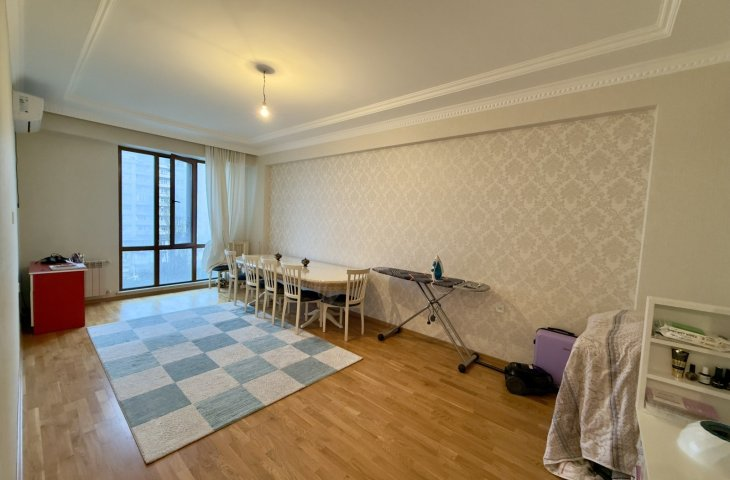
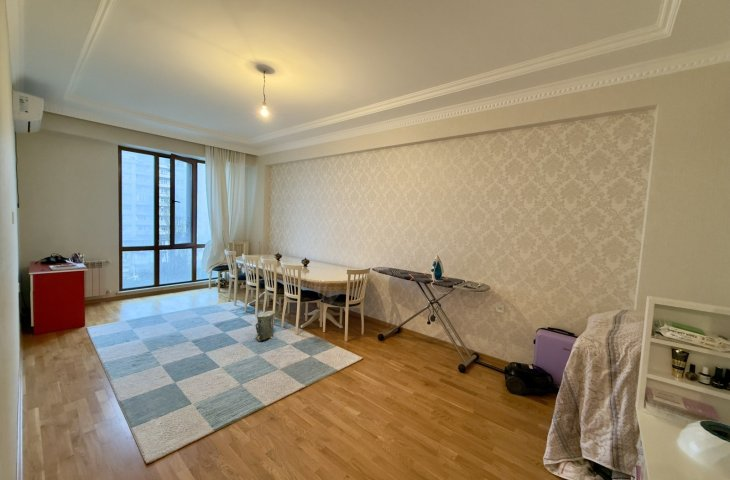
+ bag (264, 325)
